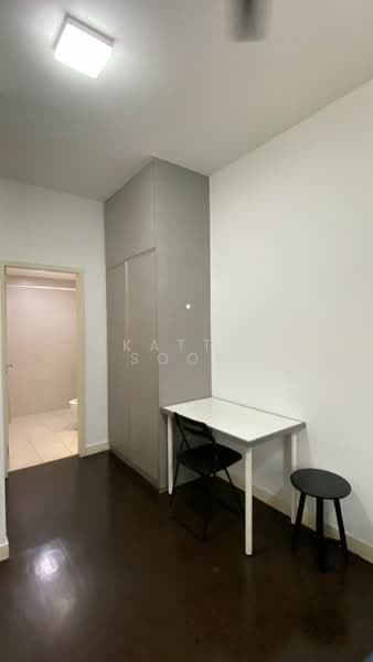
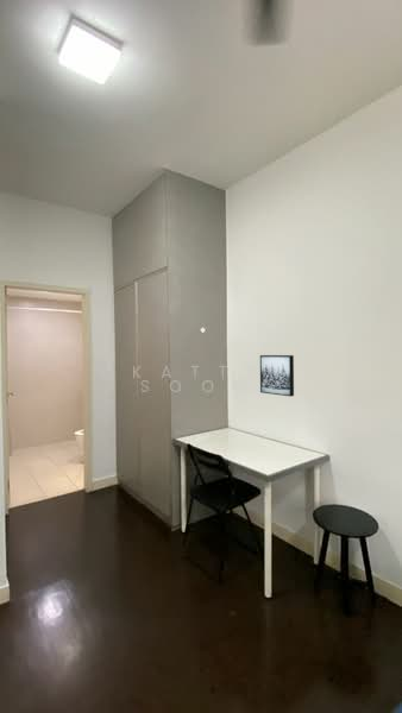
+ wall art (276, 374)
